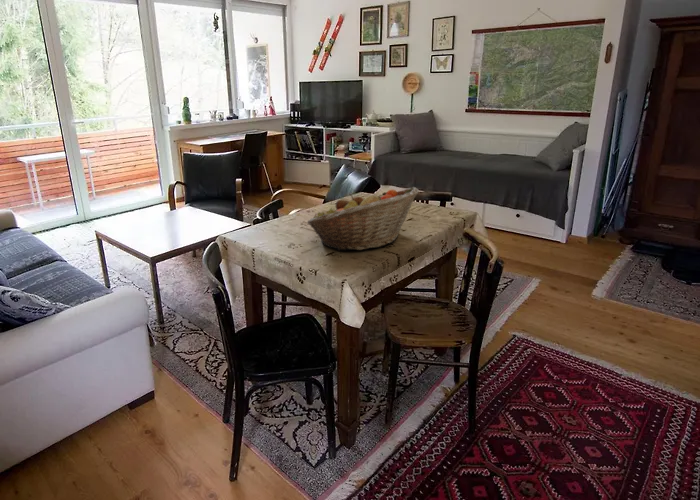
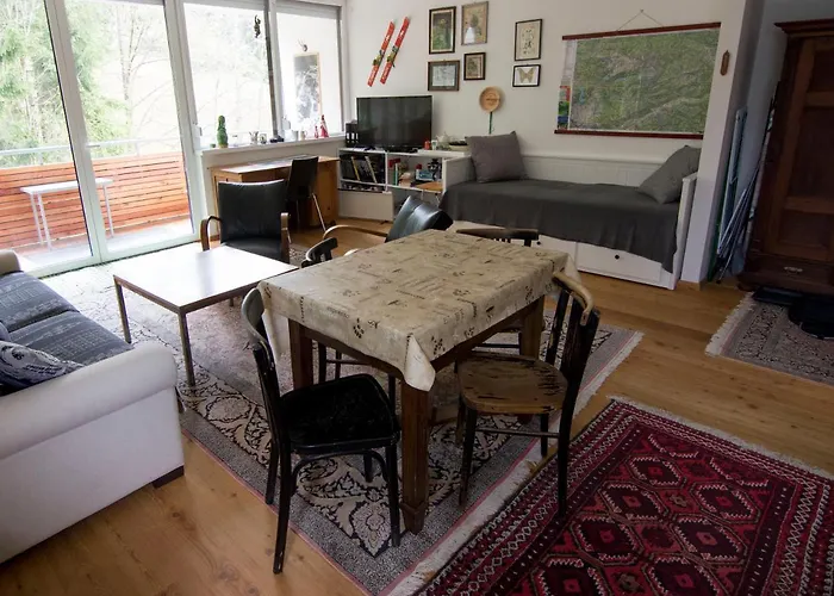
- fruit basket (364, 214)
